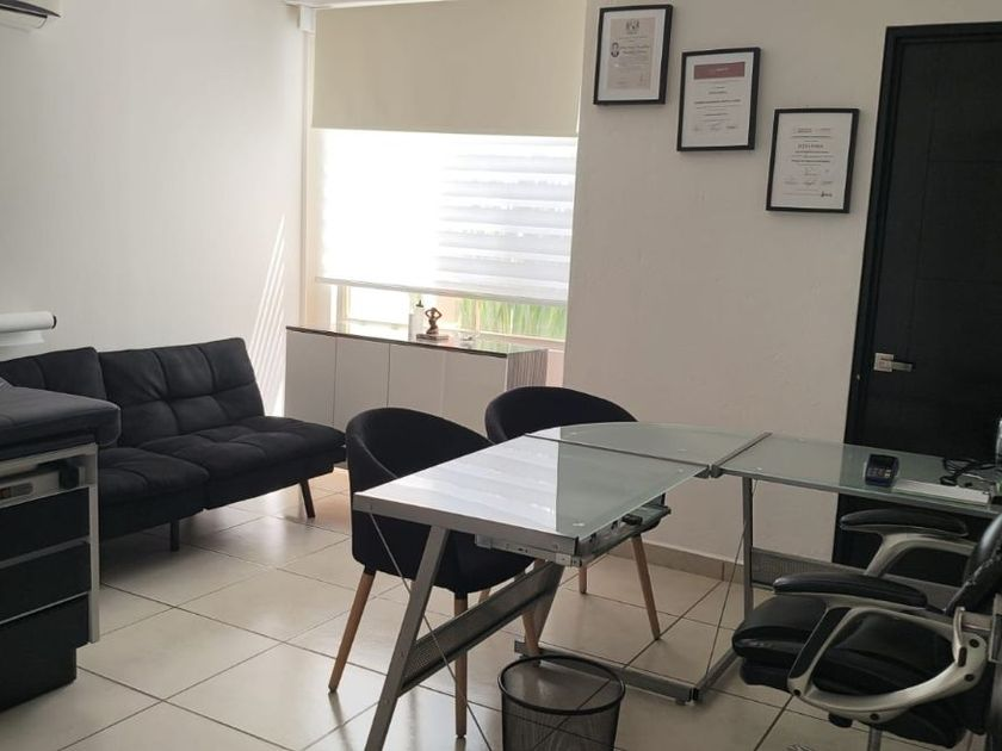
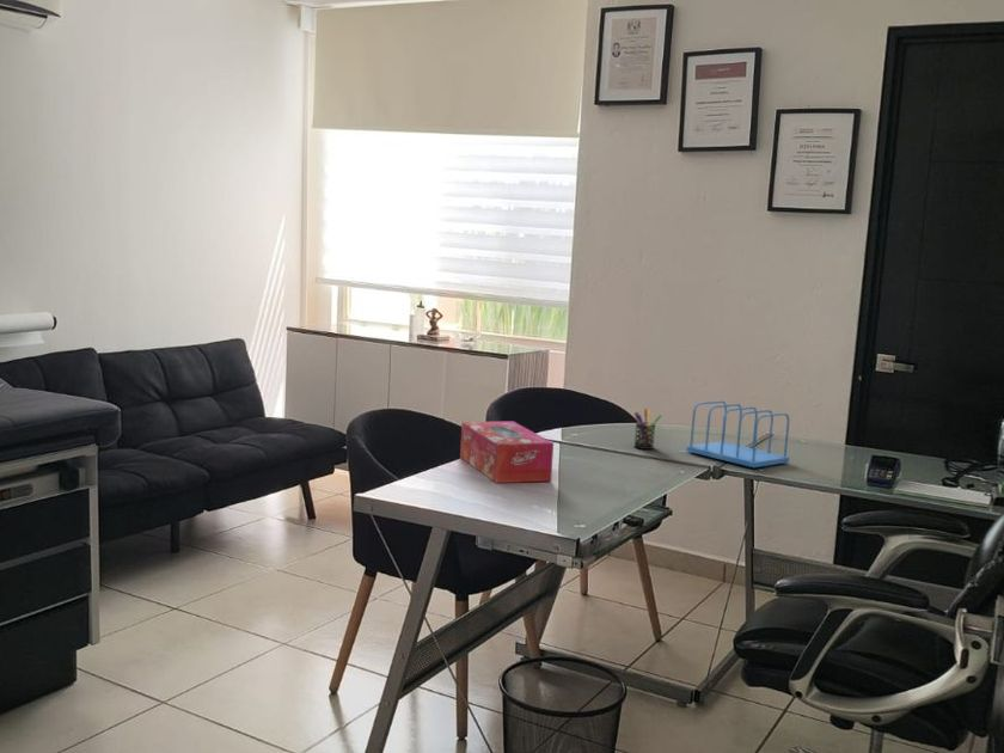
+ pen holder (647, 427)
+ tissue box (504, 449)
+ file sorter (739, 433)
